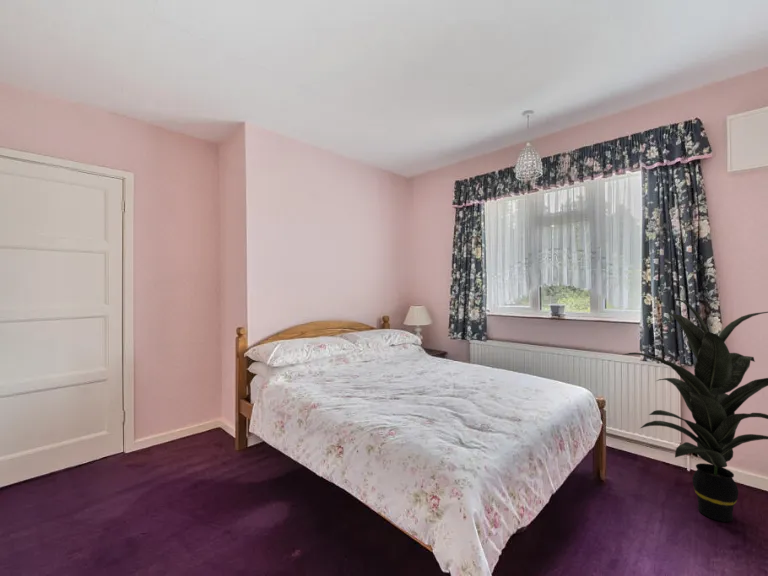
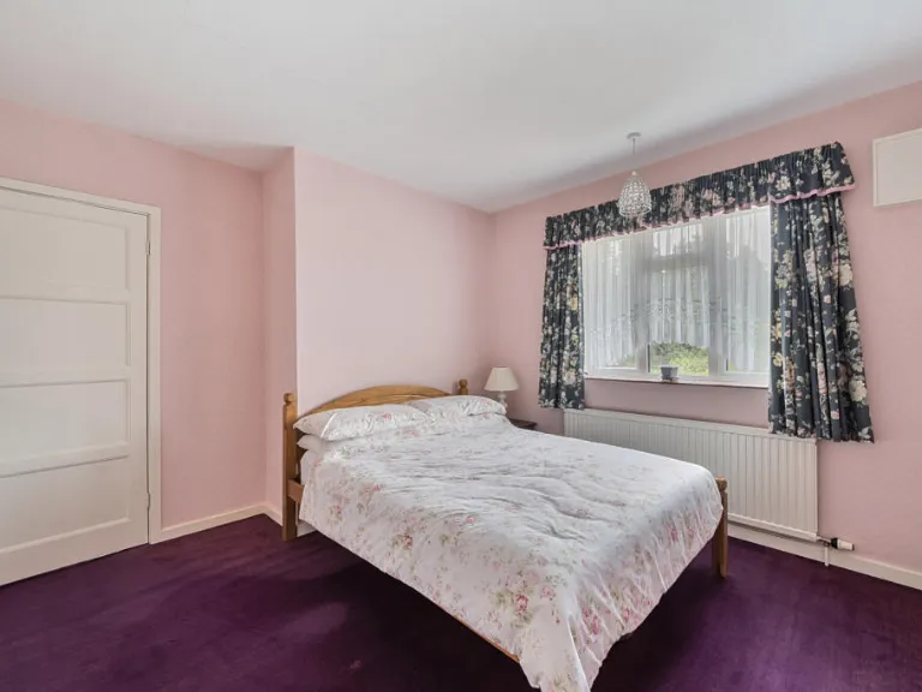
- indoor plant (704, 403)
